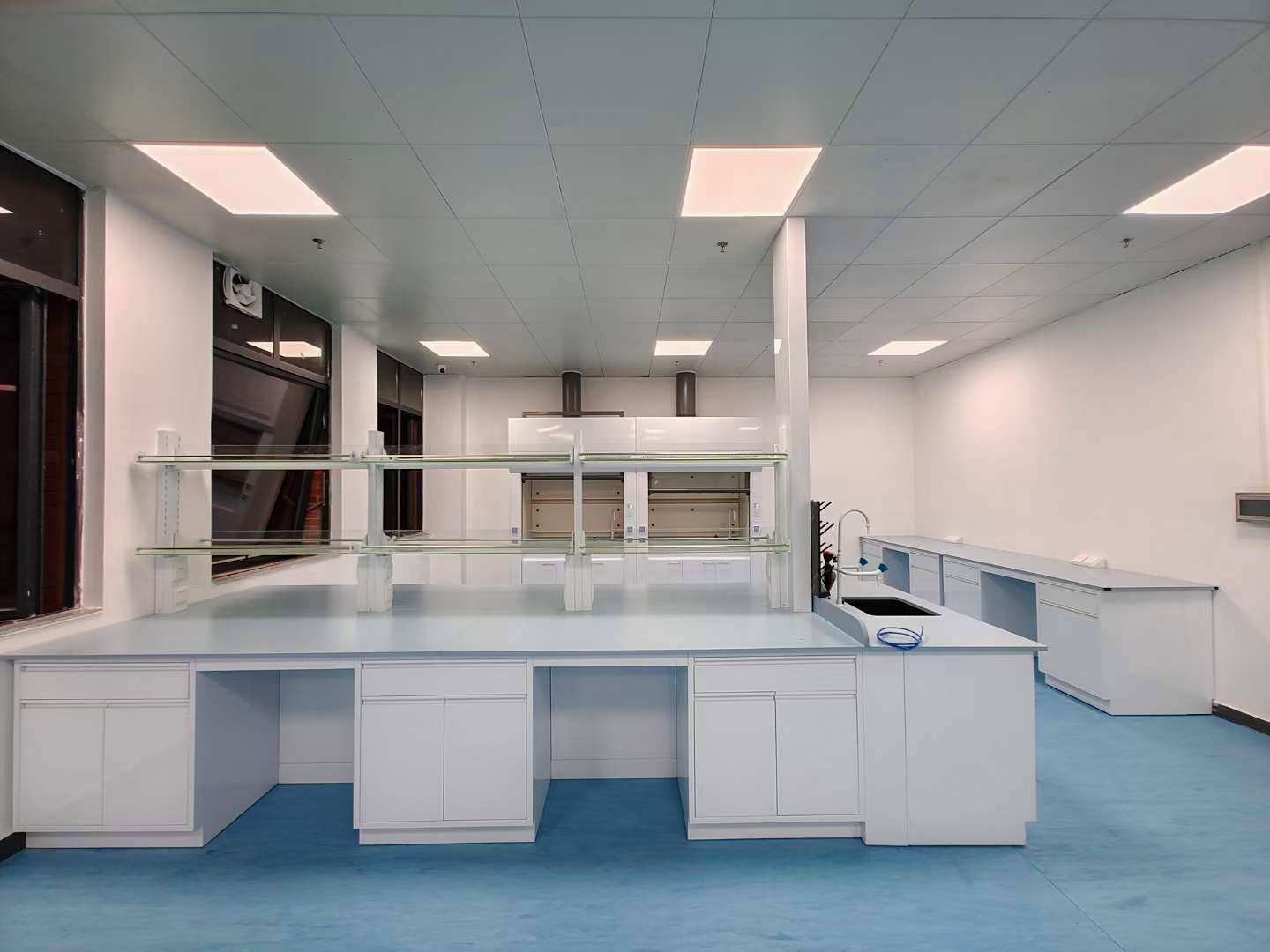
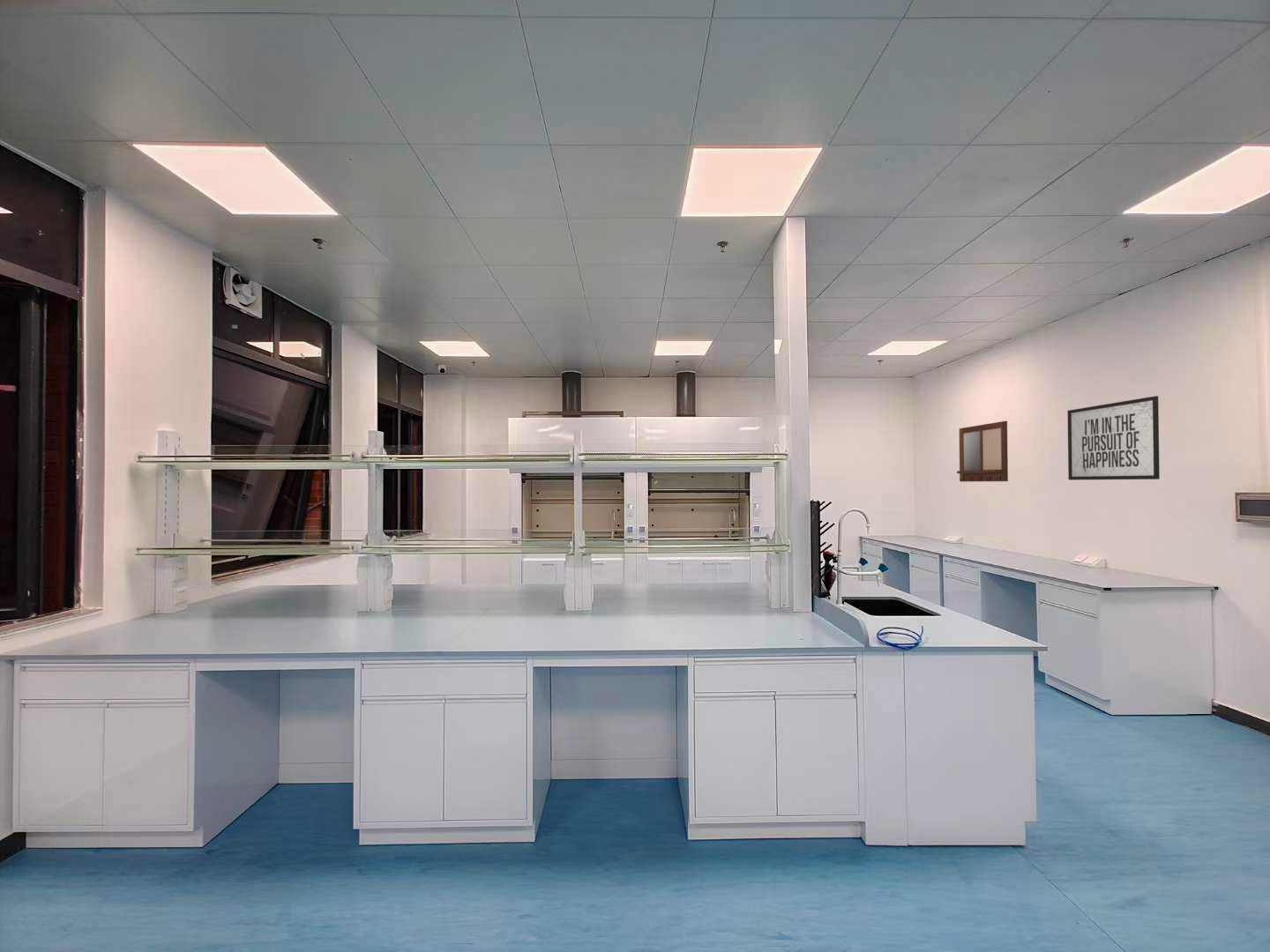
+ mirror (1109, 442)
+ writing board (978, 453)
